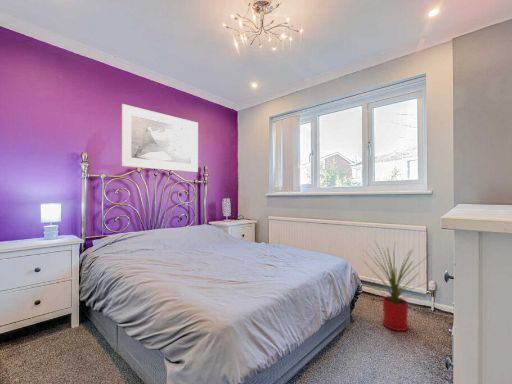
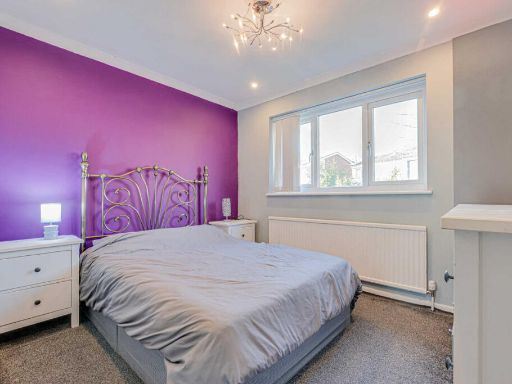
- house plant (396, 285)
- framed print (163, 141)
